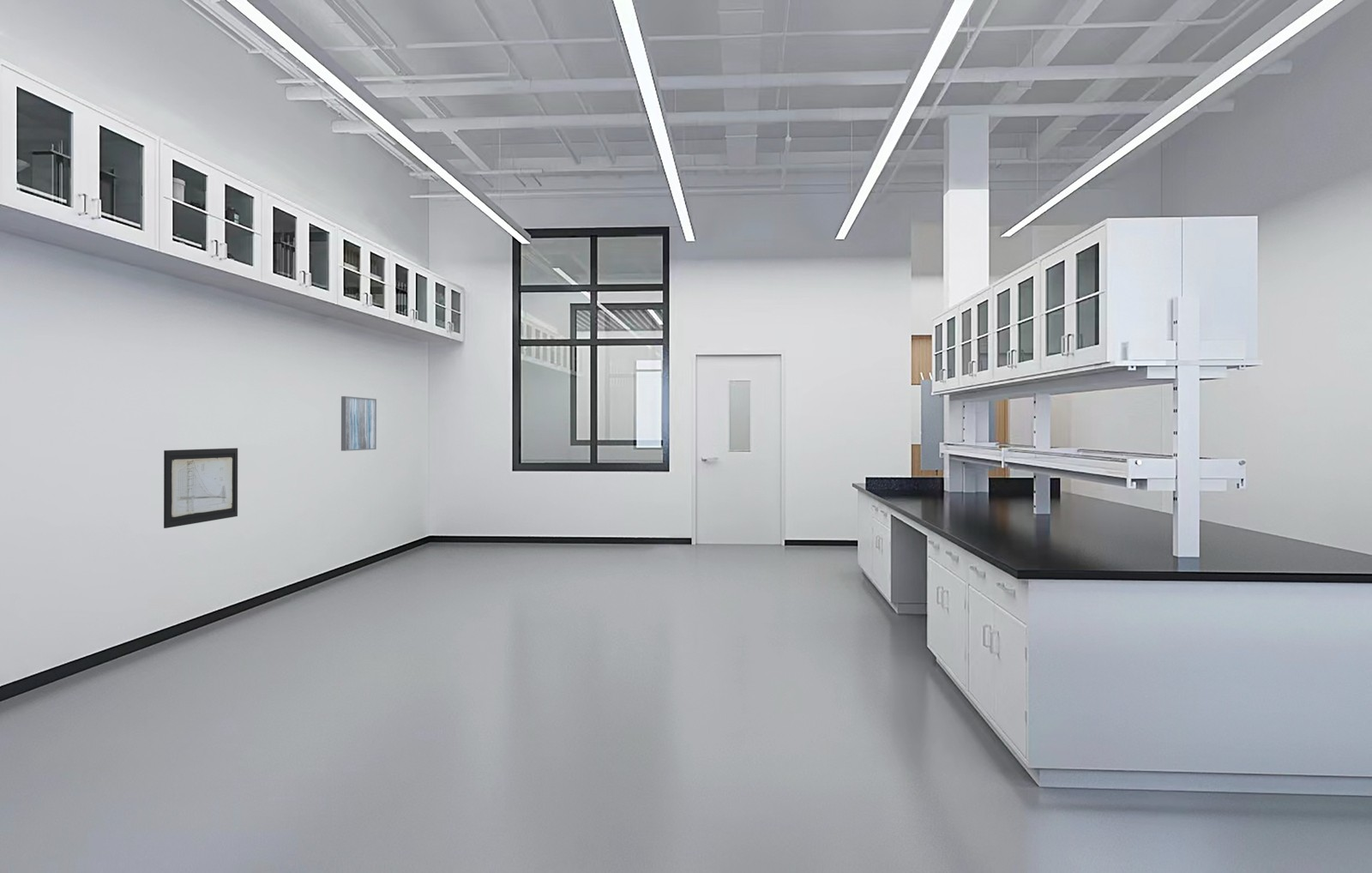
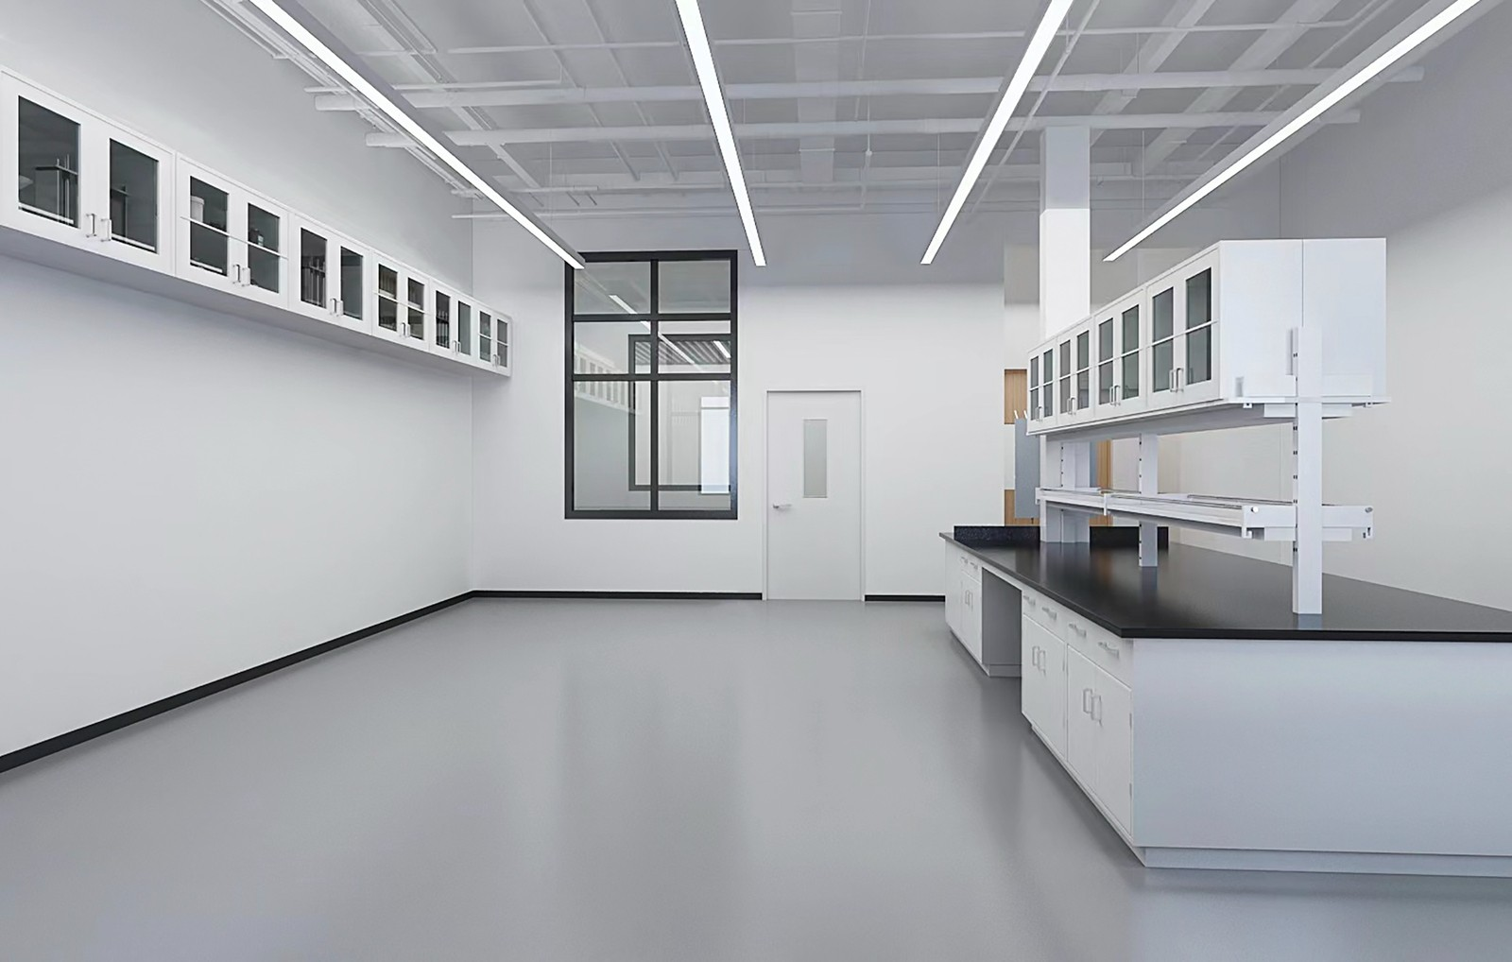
- wall art (359, 424)
- wall art (202, 485)
